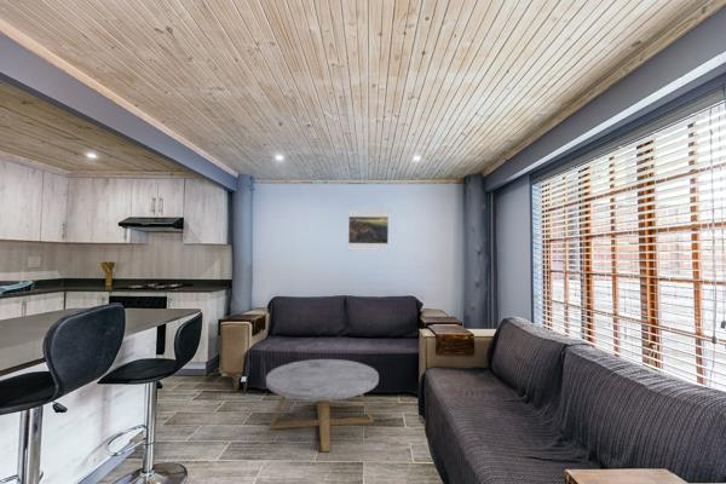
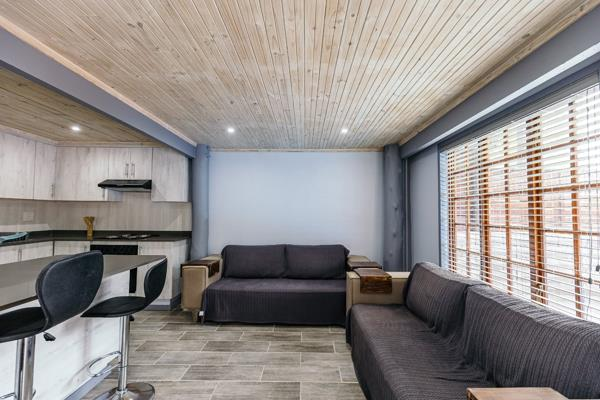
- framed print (368, 230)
- coffee table (322, 398)
